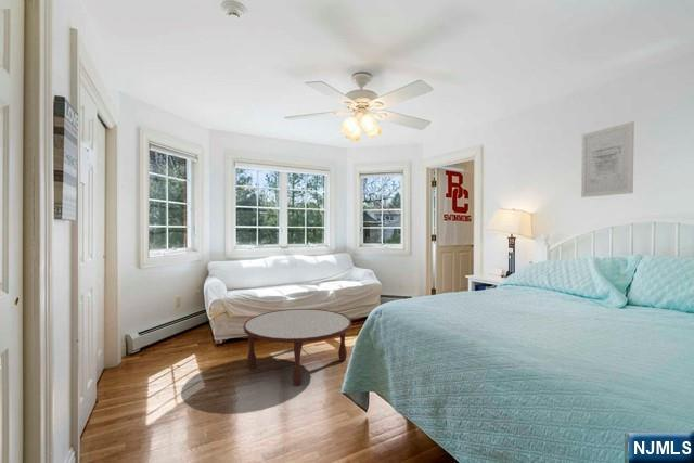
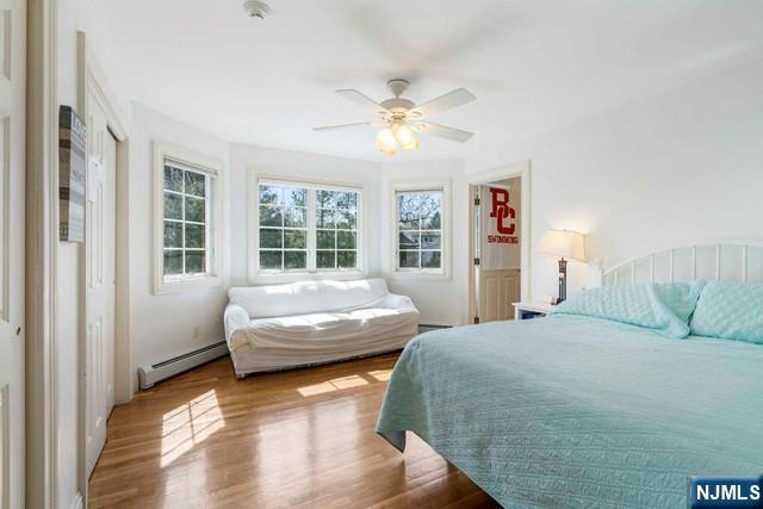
- coffee table (298, 342)
- wall art (605, 162)
